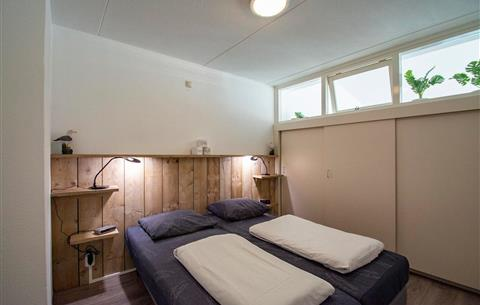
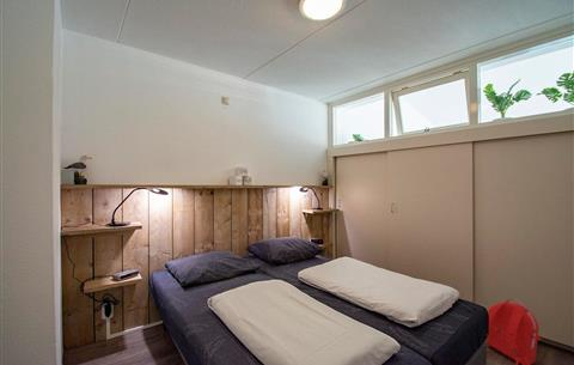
+ backpack (508, 328)
